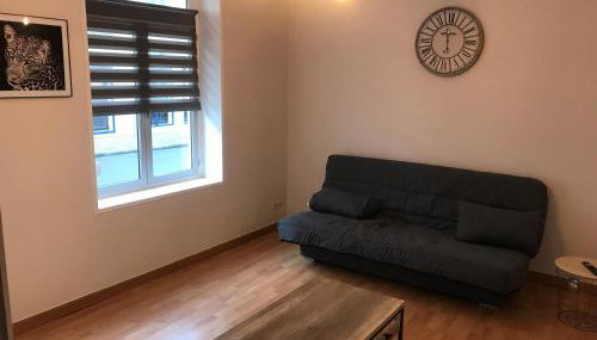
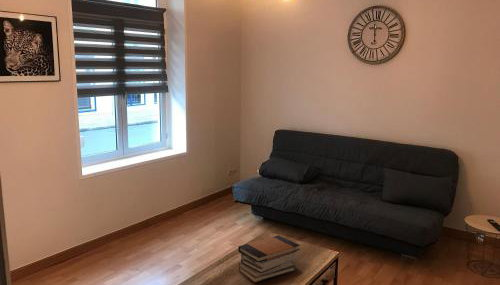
+ book stack (268, 258)
